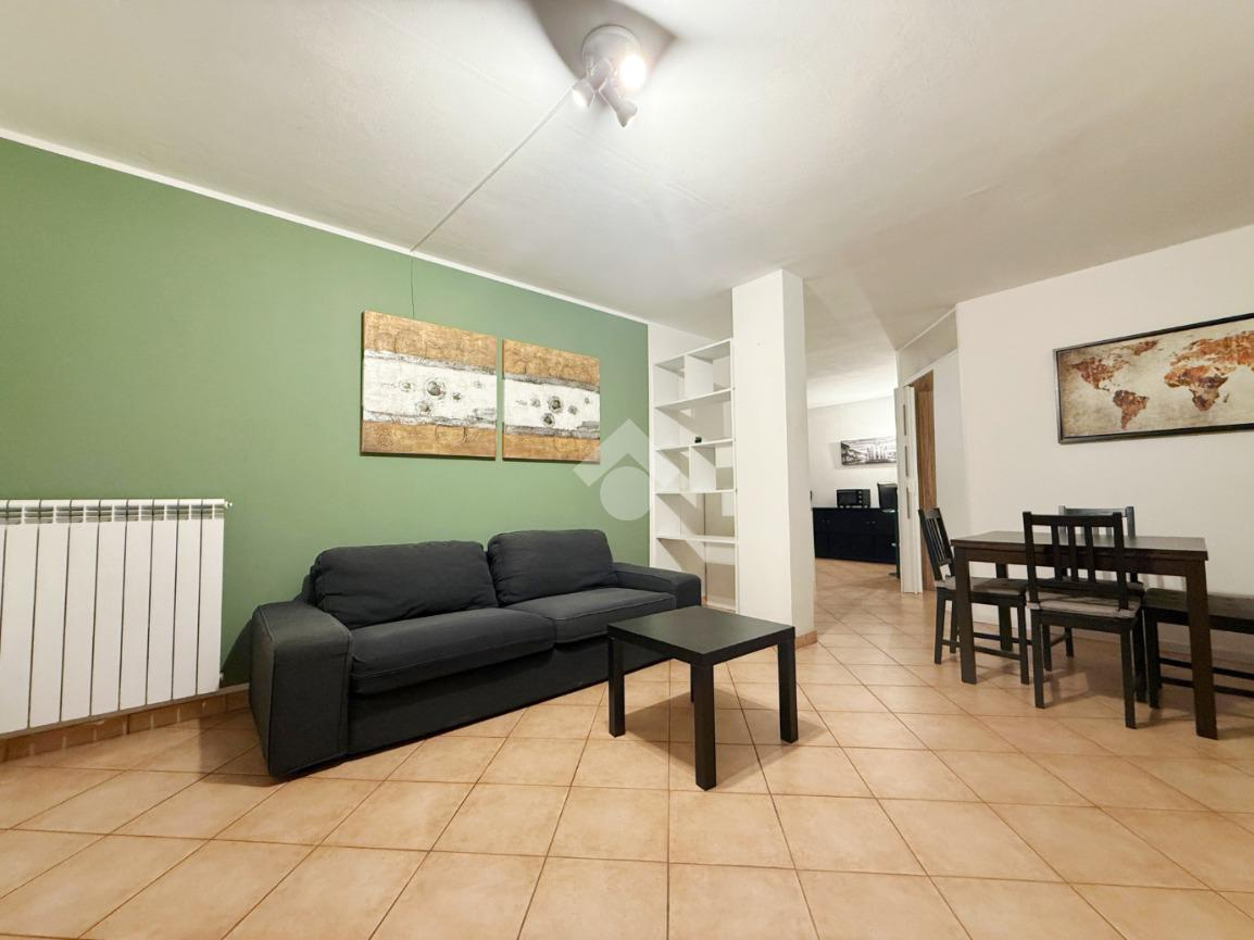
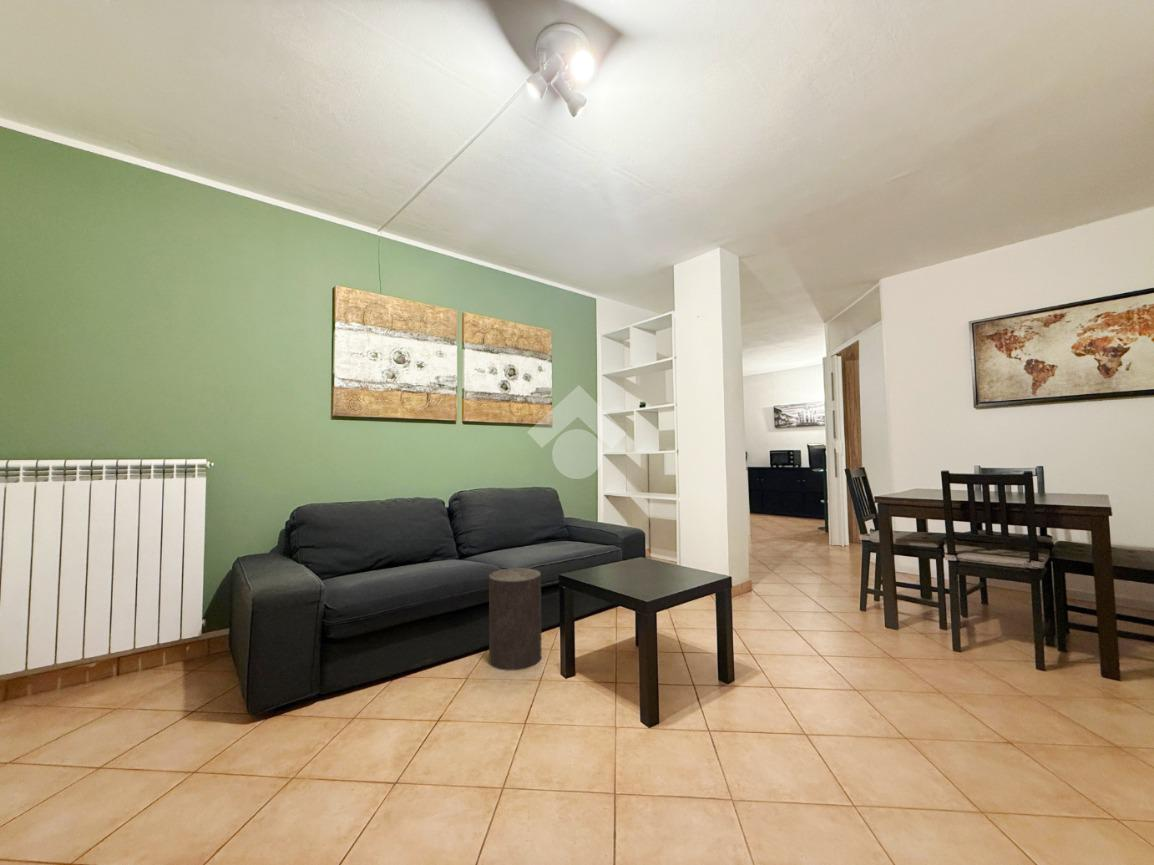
+ stool (515, 616)
